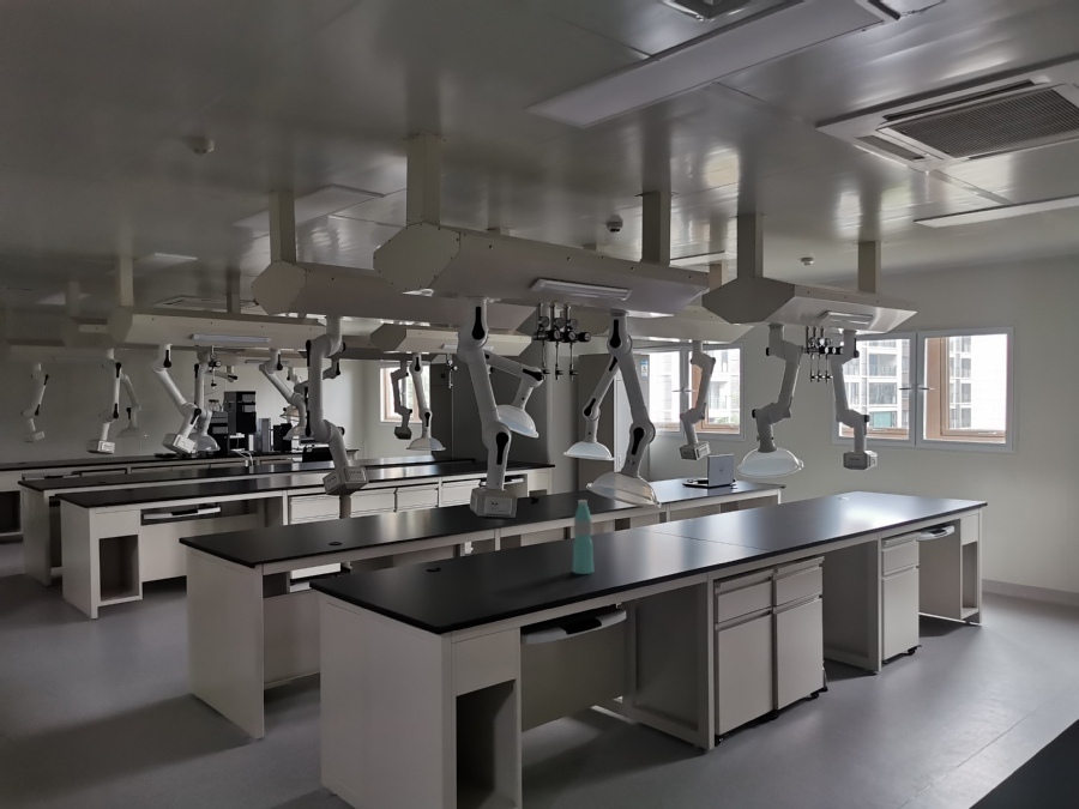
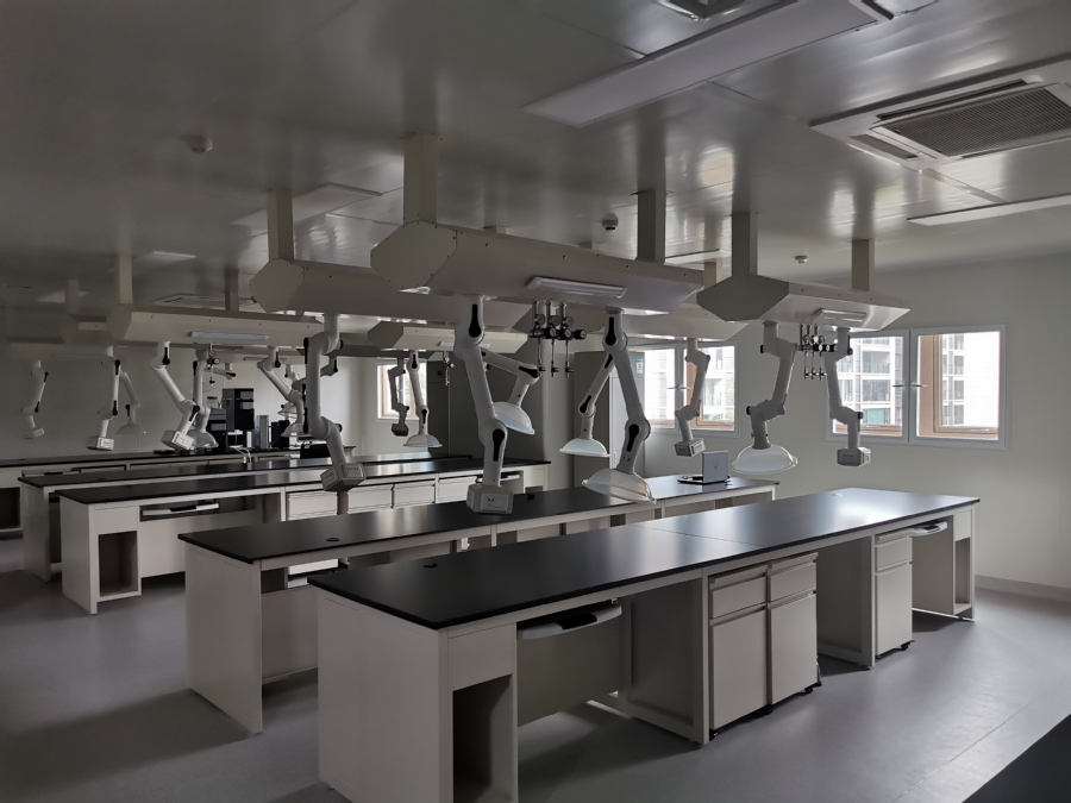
- water bottle (583, 536)
